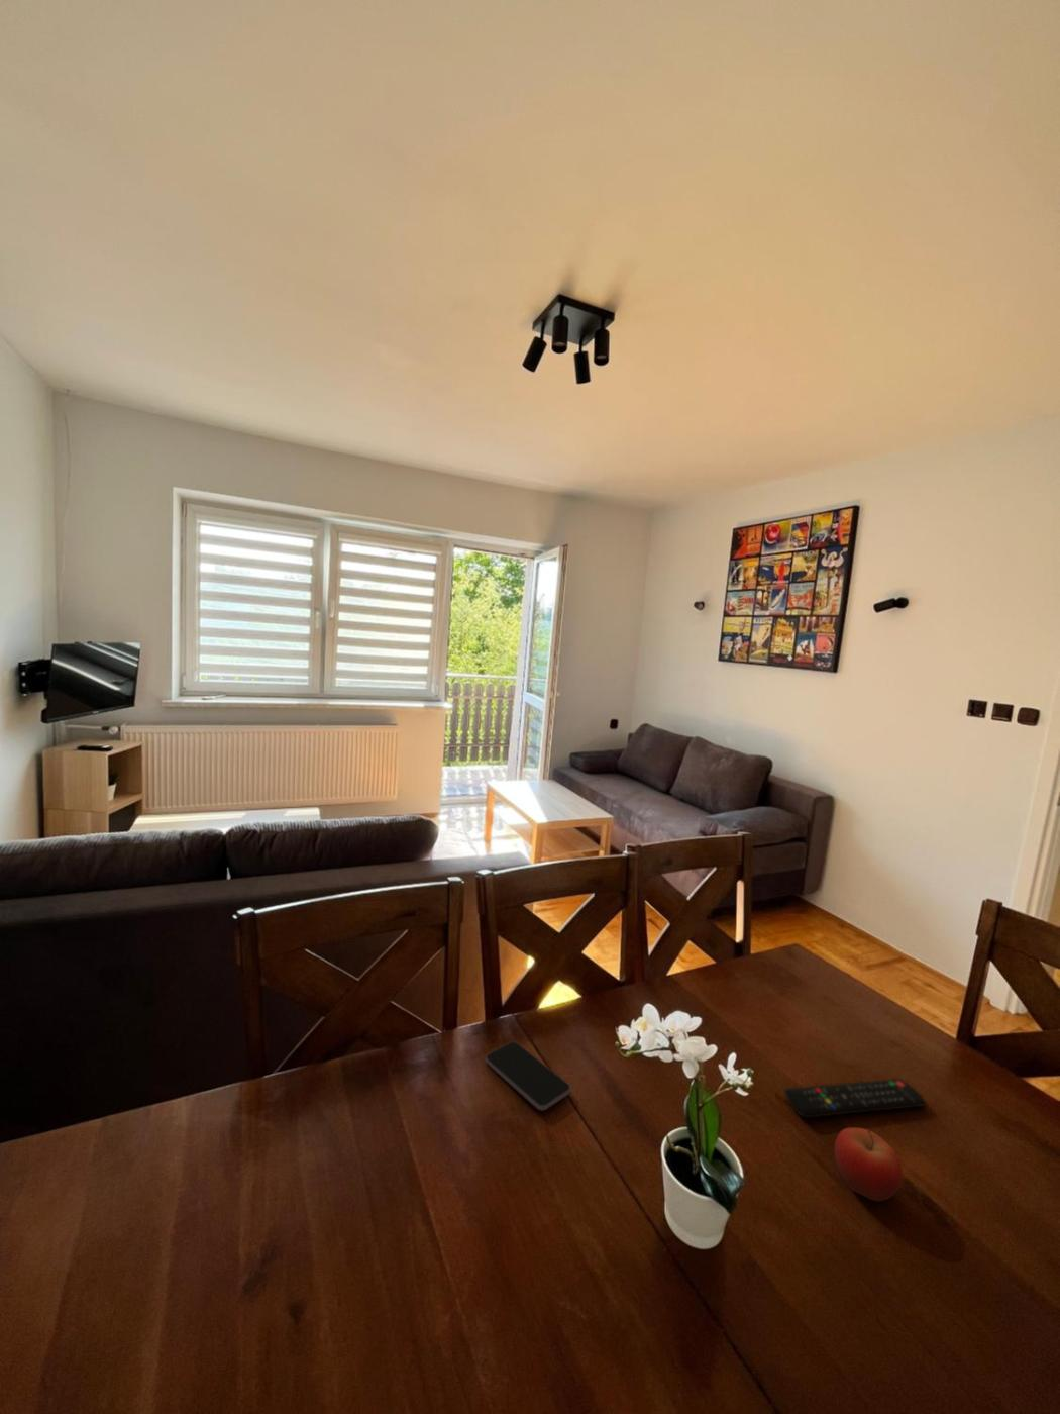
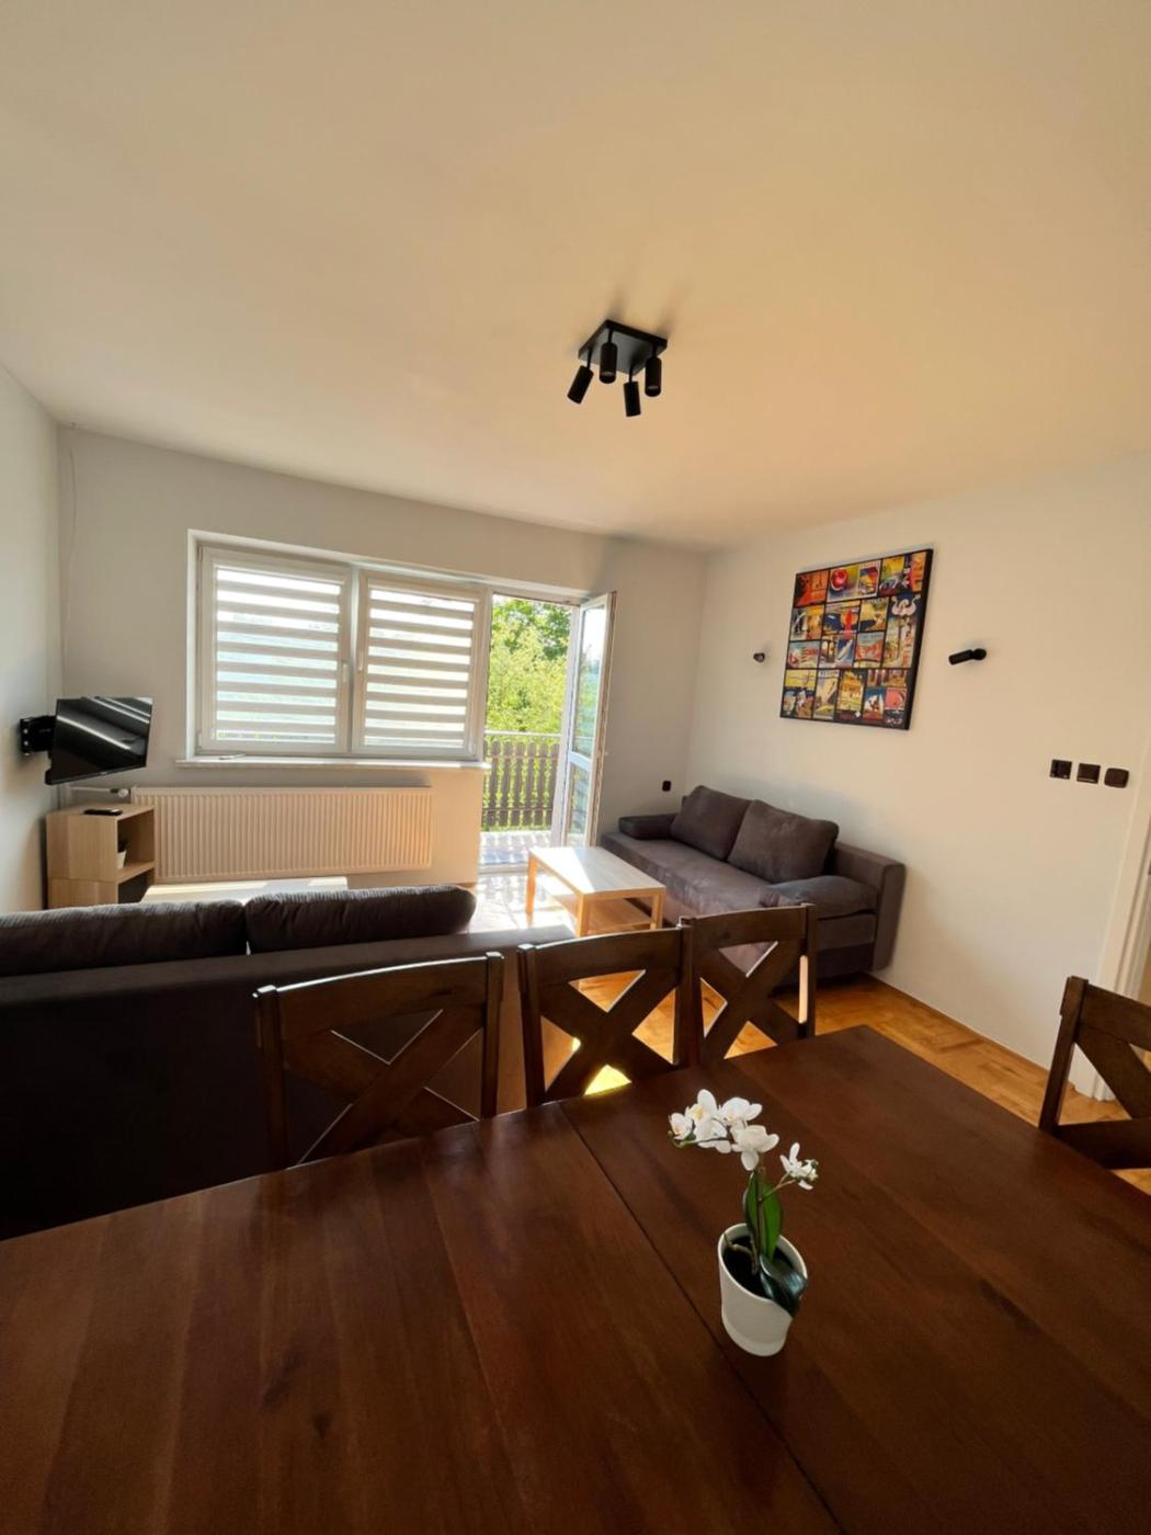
- fruit (867, 1159)
- smartphone (526, 1072)
- remote control (856, 1099)
